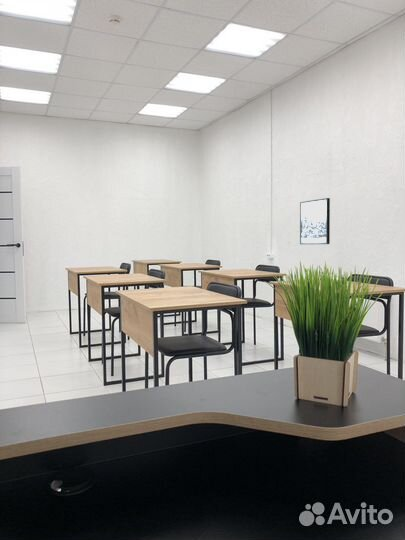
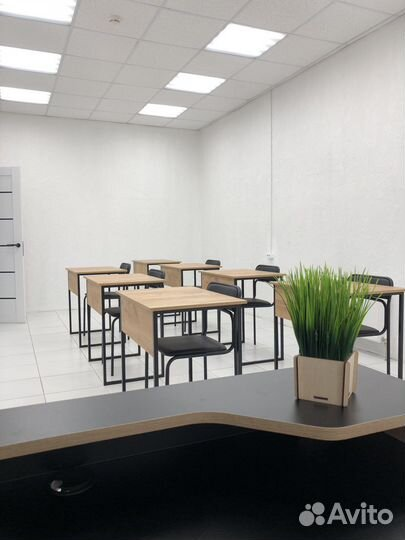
- wall art (314, 222)
